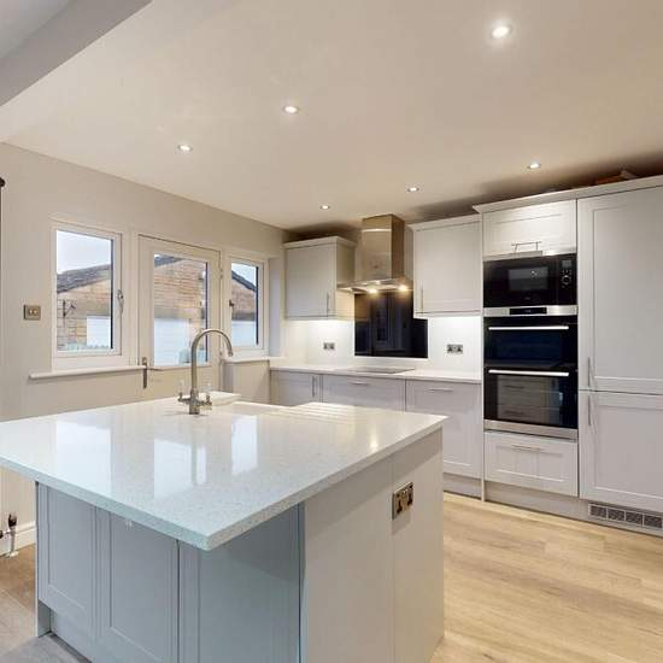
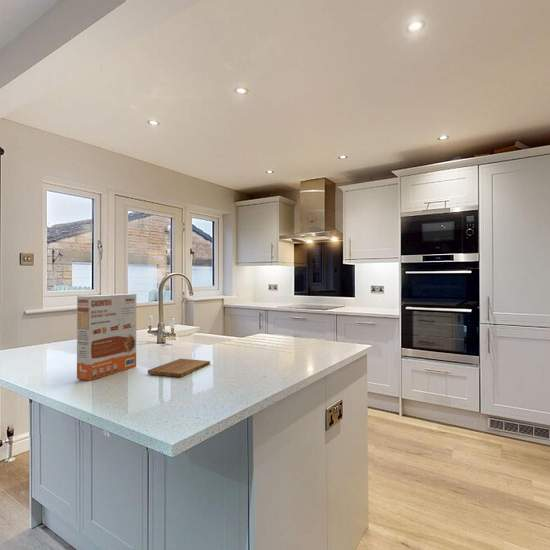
+ cutting board (180, 367)
+ cereal box (108, 333)
